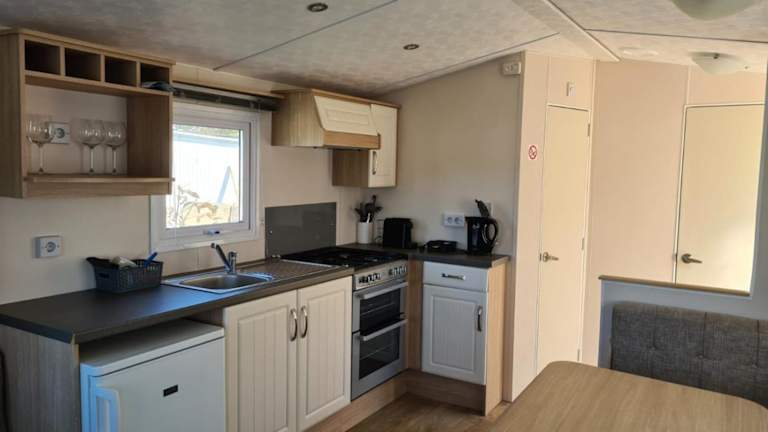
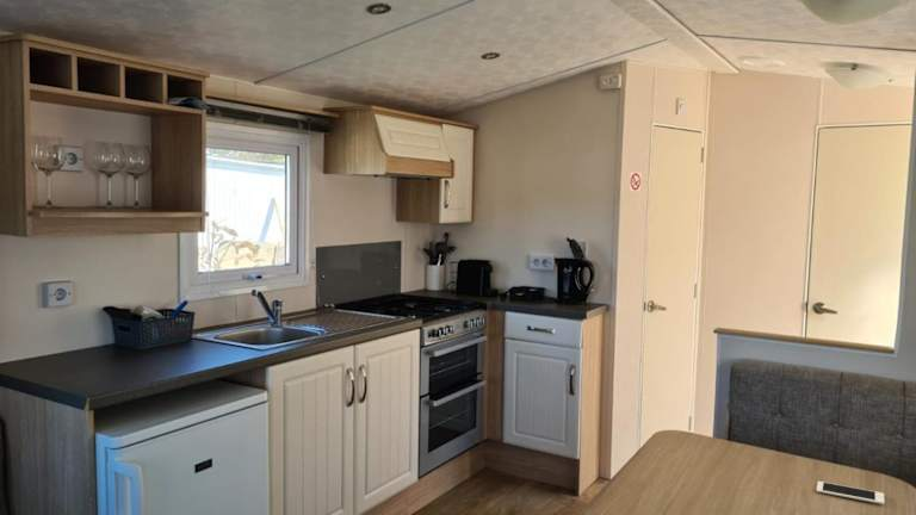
+ cell phone (849, 492)
